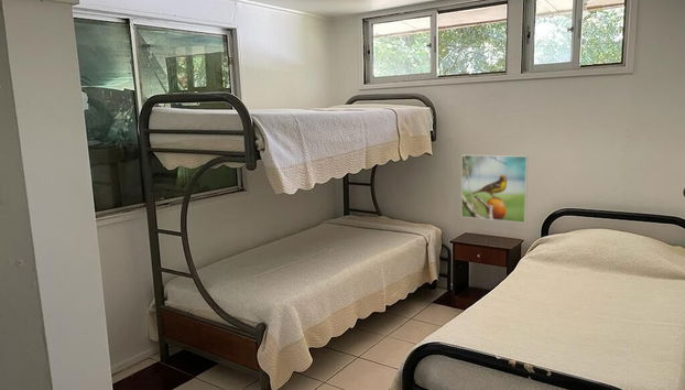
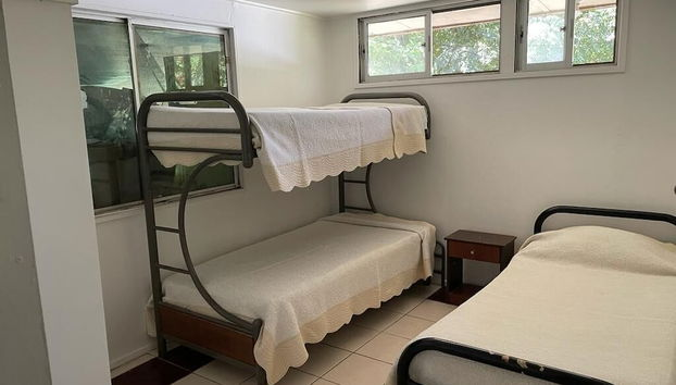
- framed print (492, 187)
